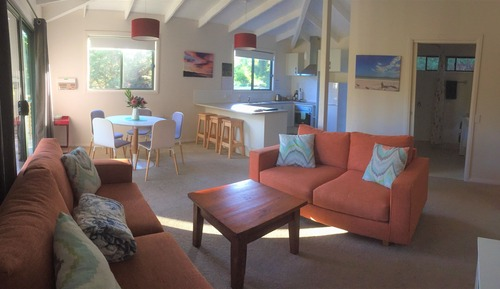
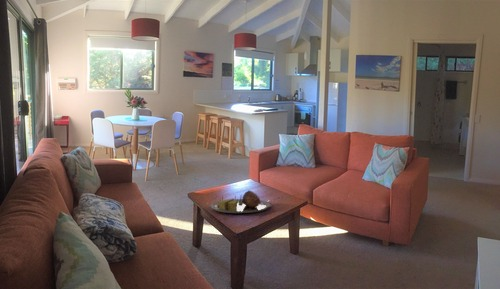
+ serving tray (240, 199)
